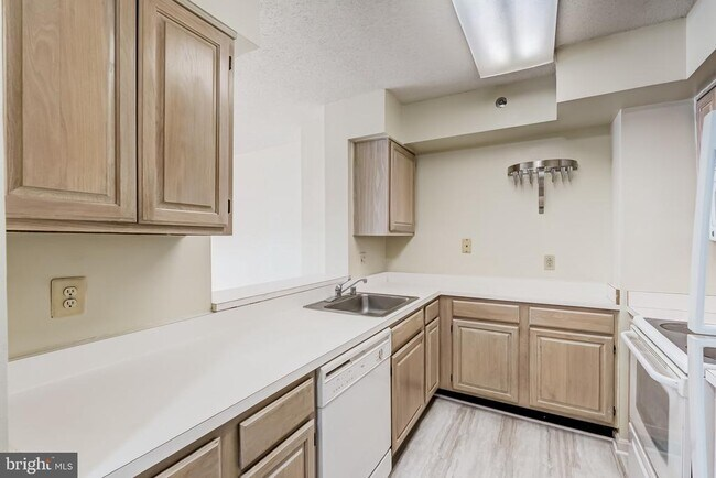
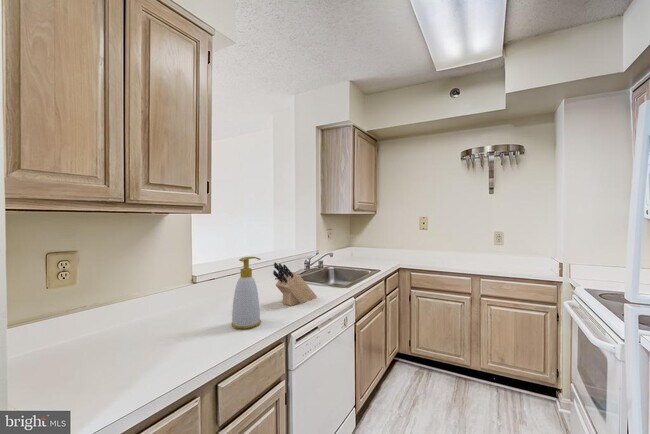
+ soap bottle (246, 290)
+ knife block (294, 281)
